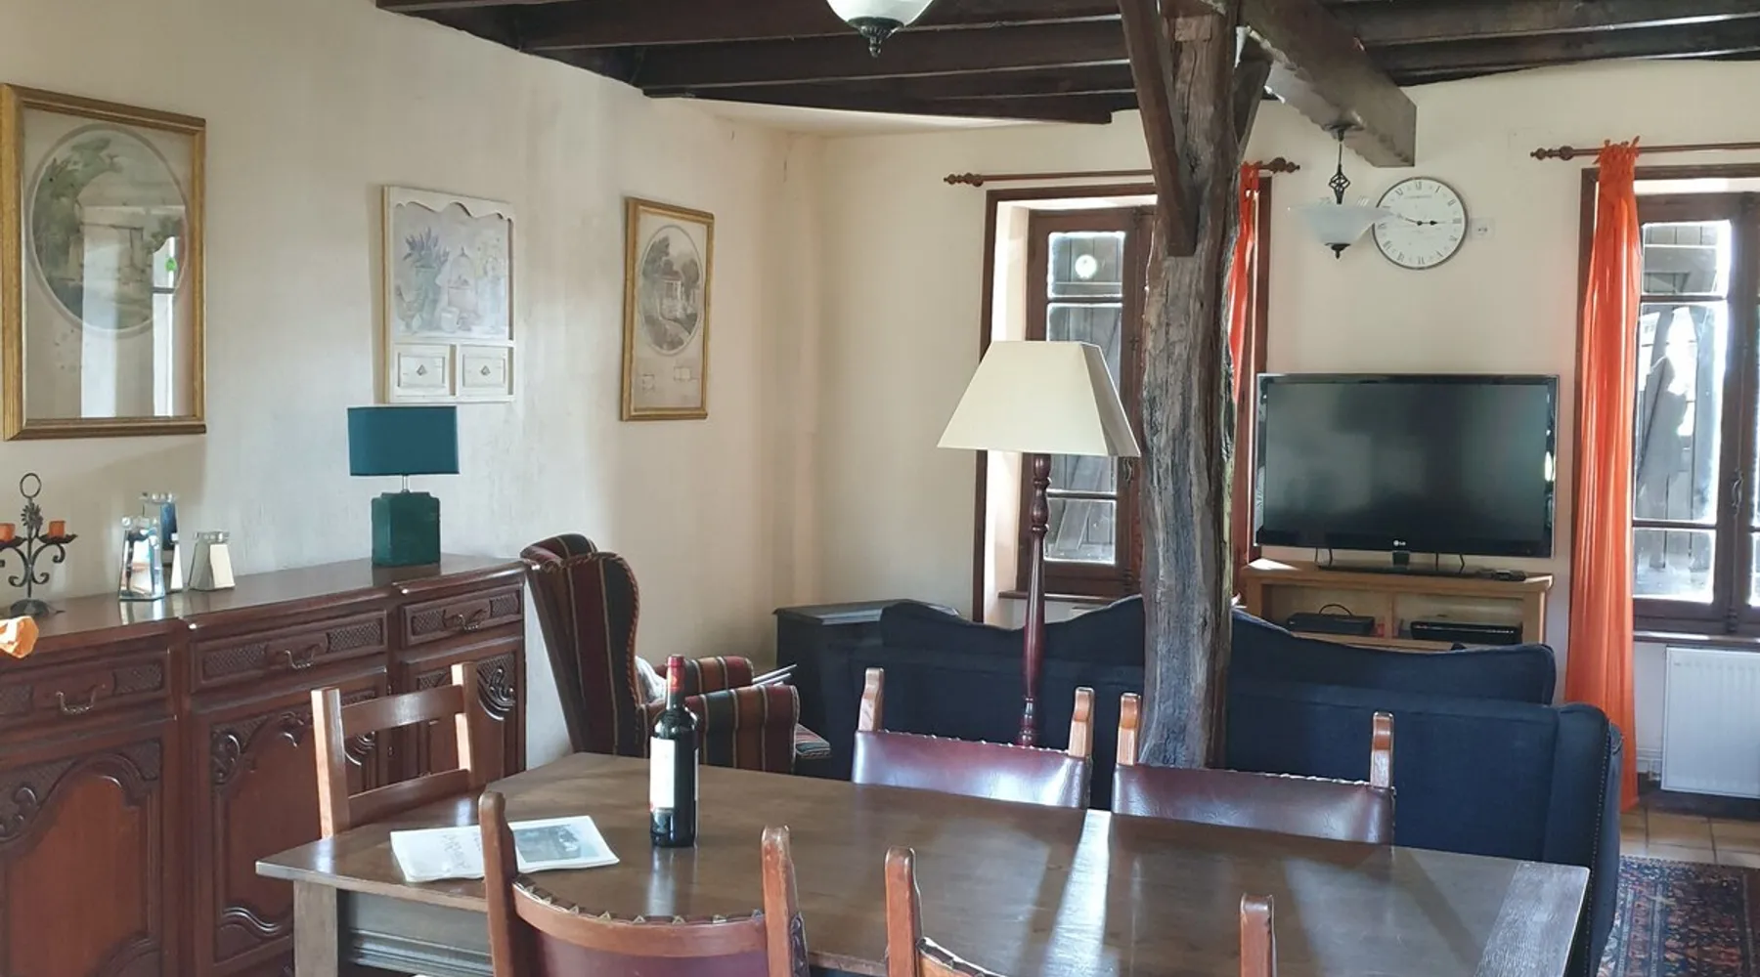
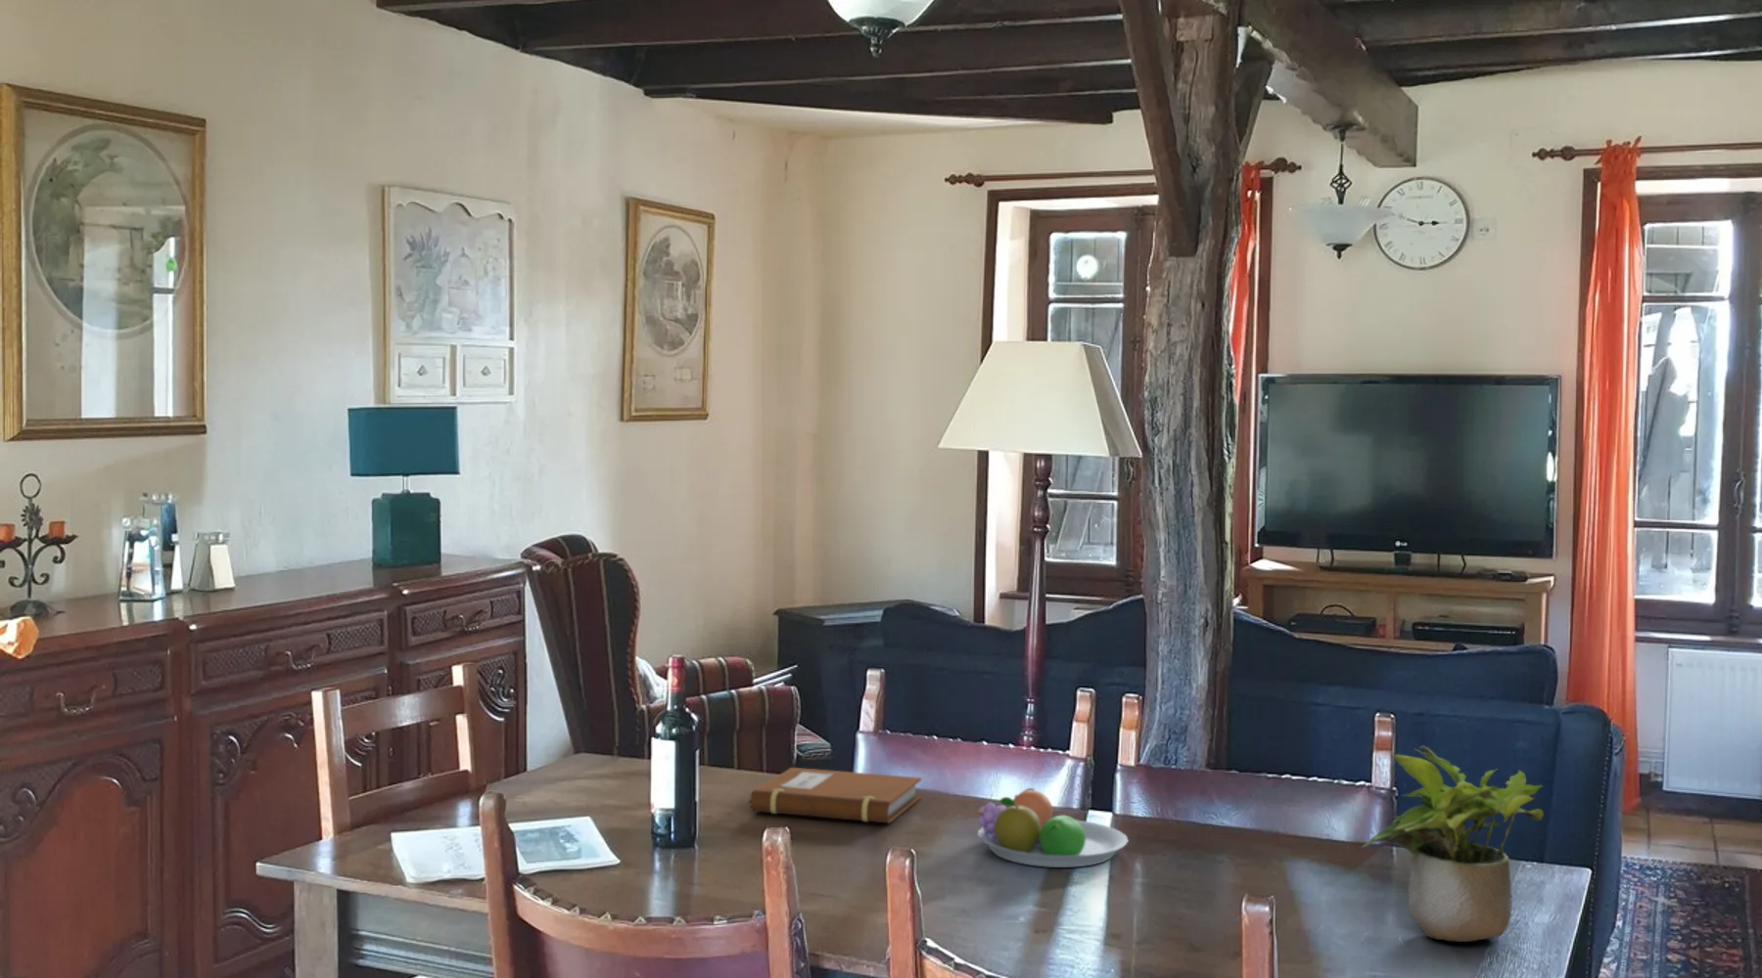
+ notebook (833, 794)
+ potted plant (1451, 839)
+ fruit bowl (1051, 823)
